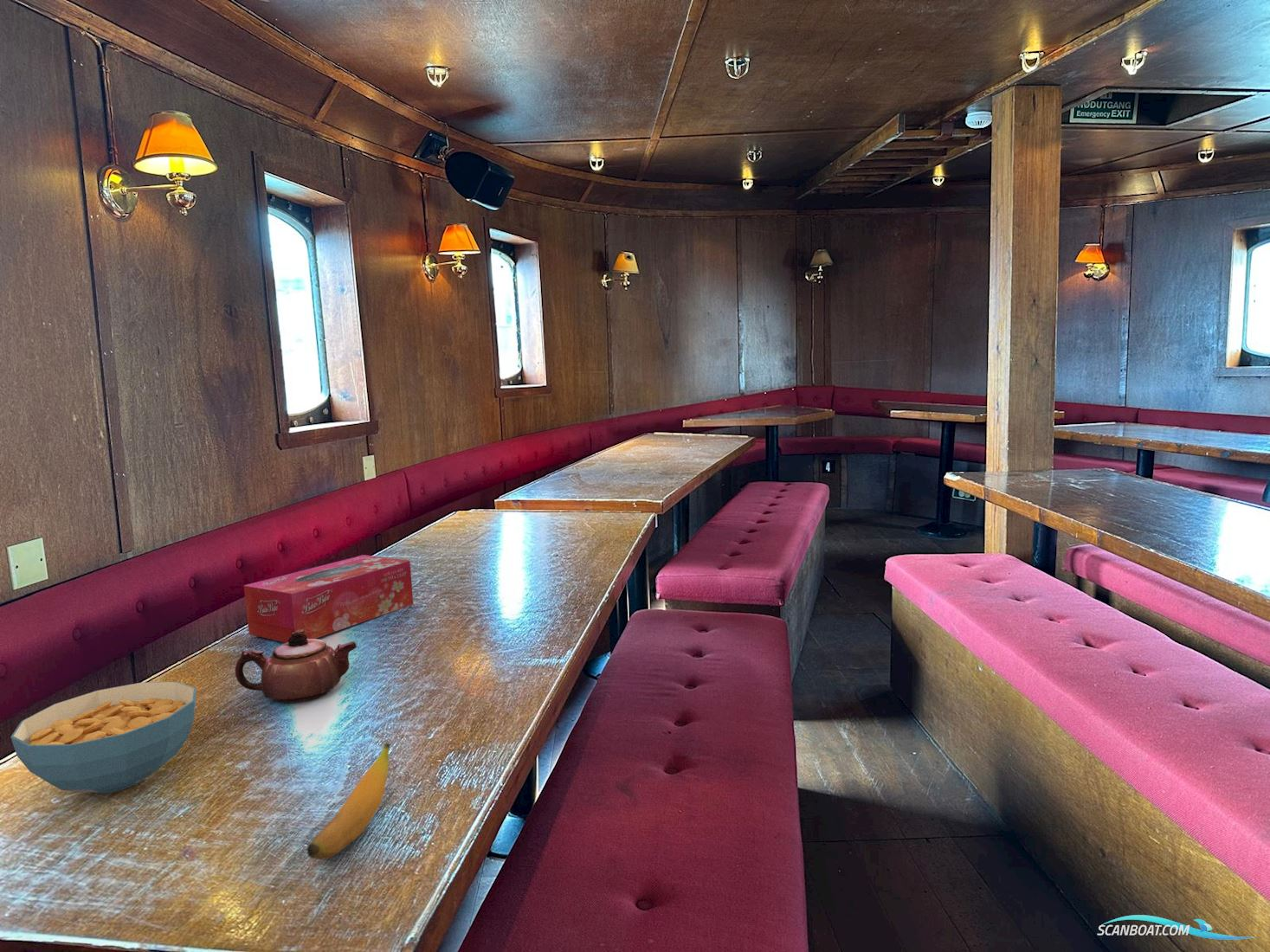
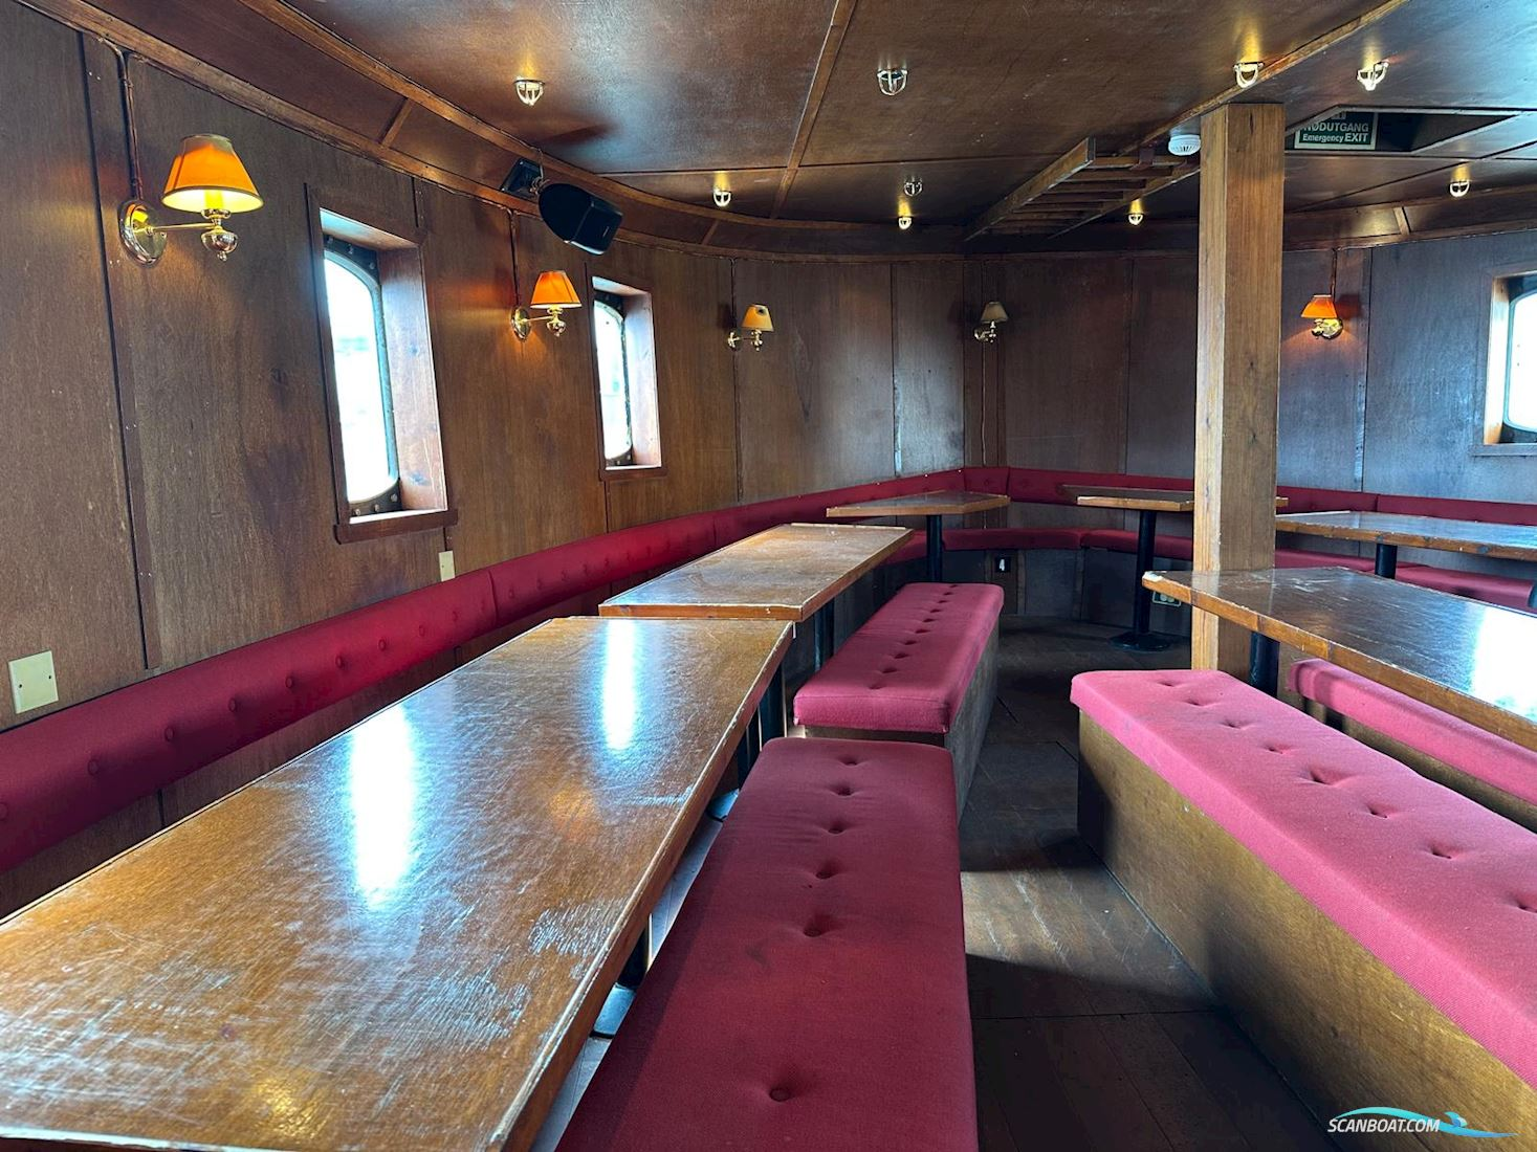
- cereal bowl (113, 746)
- teapot (297, 660)
- banana (354, 804)
- tissue box (333, 595)
